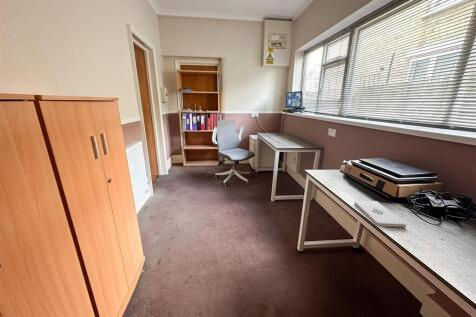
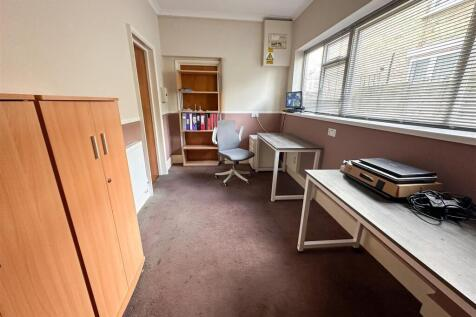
- notepad (376, 212)
